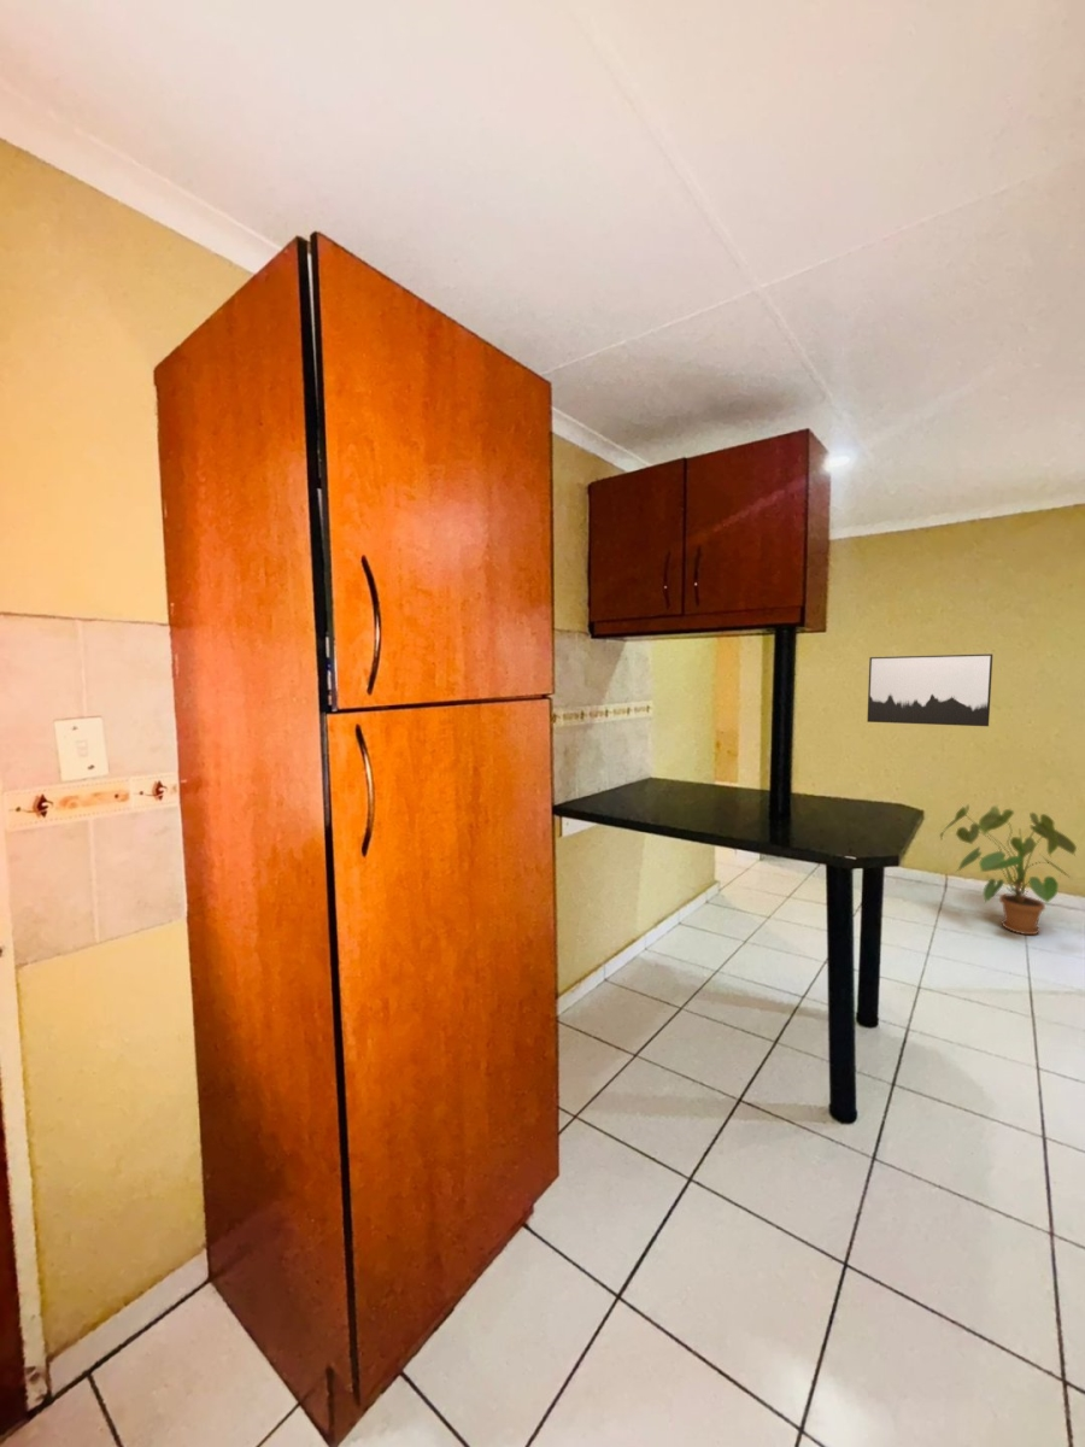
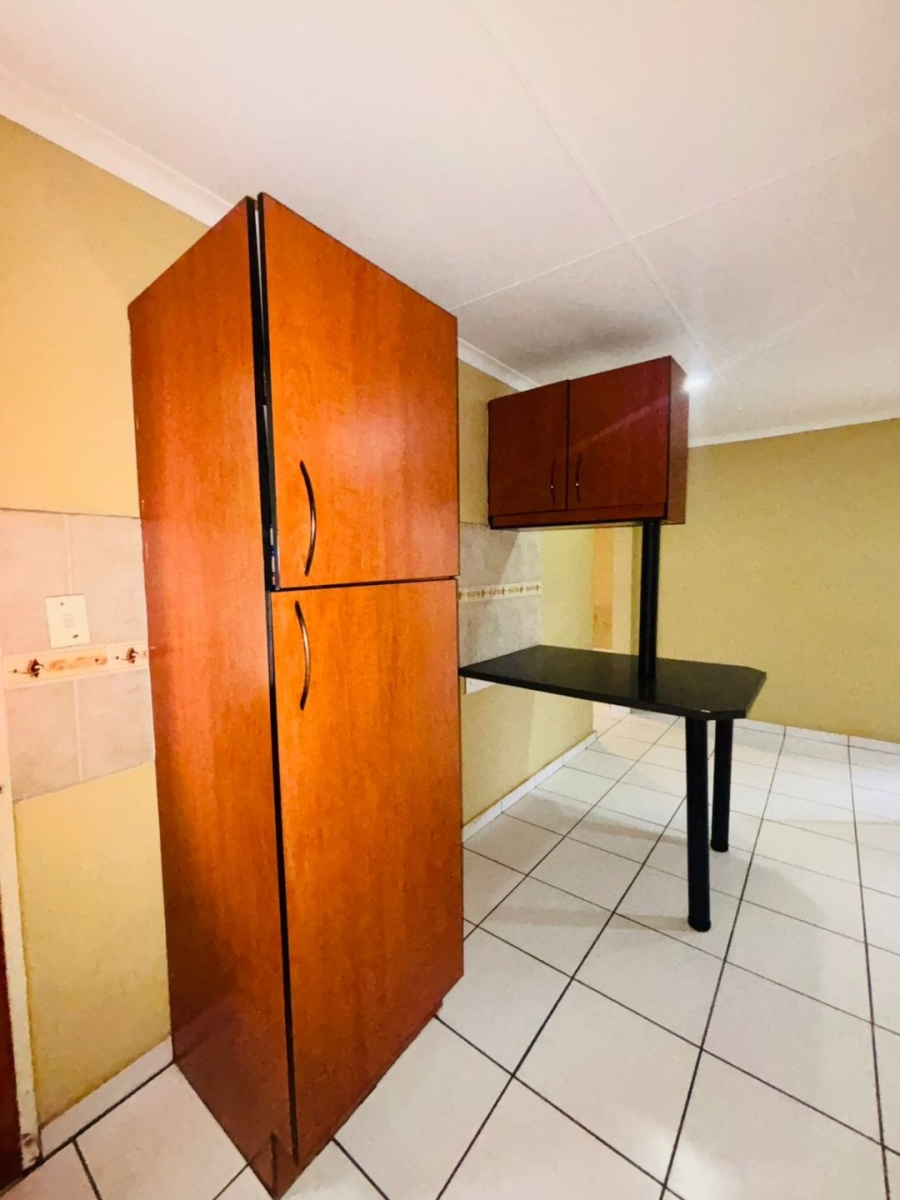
- house plant (1011, 865)
- wall art (926, 690)
